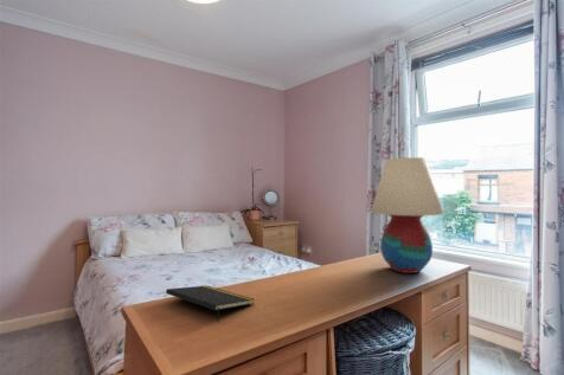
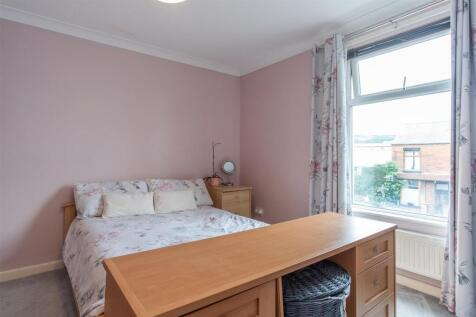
- table lamp (405, 214)
- notepad (210, 296)
